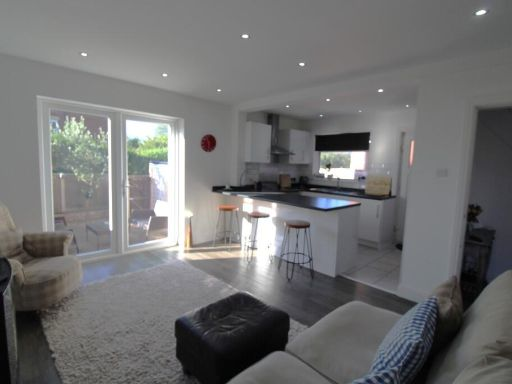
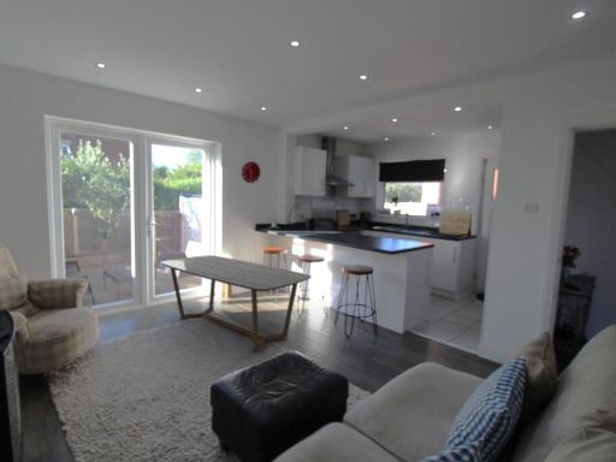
+ dining table (235, 285)
